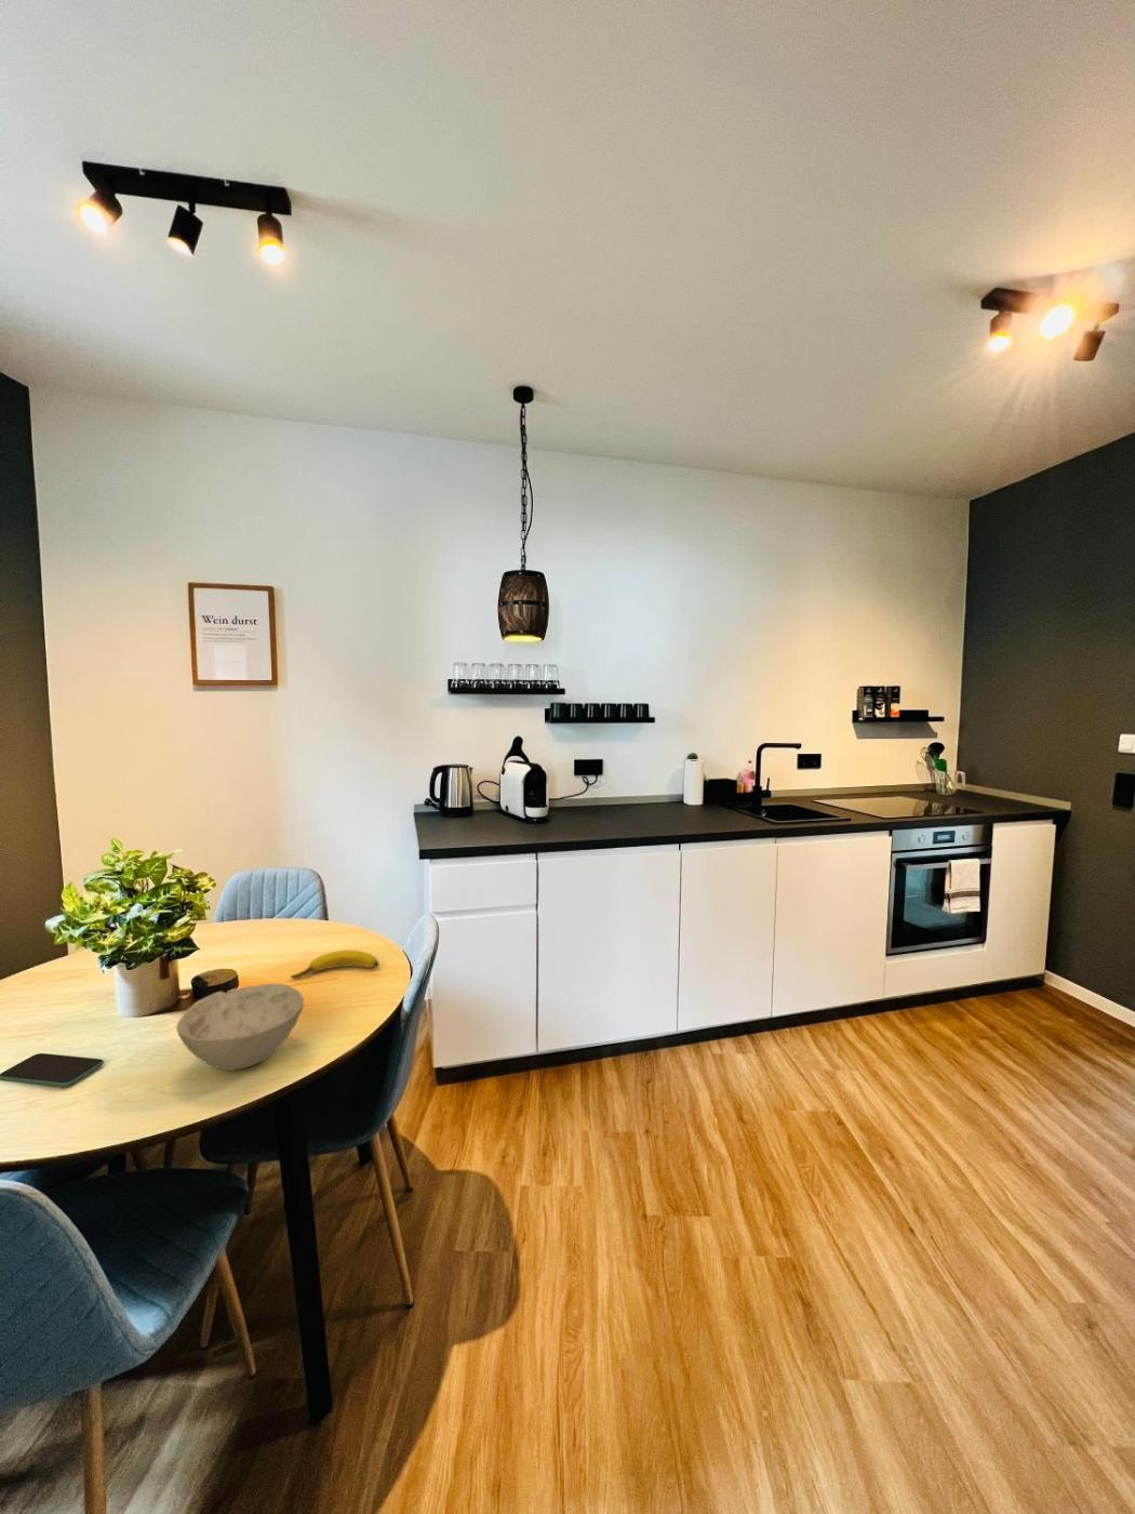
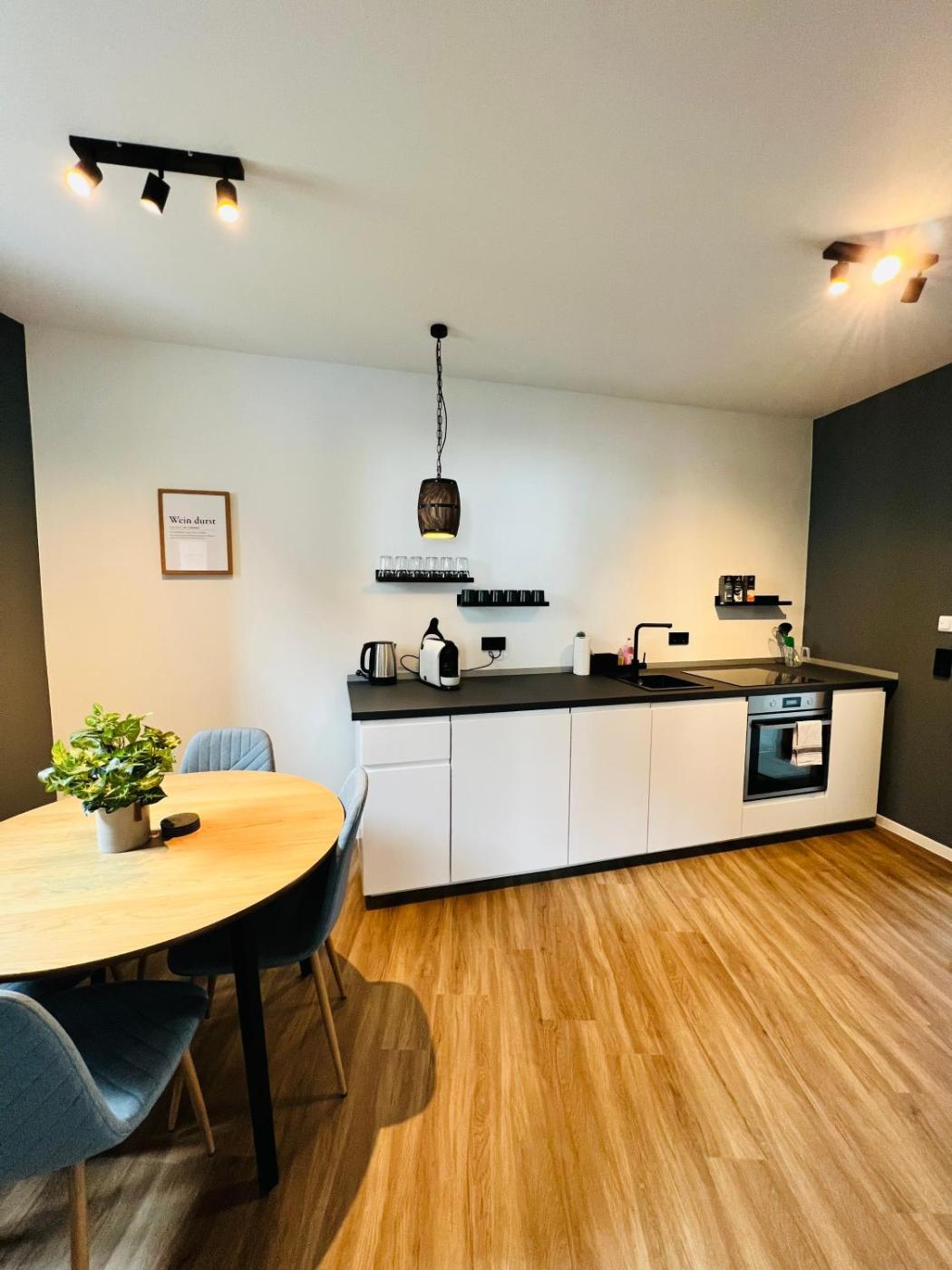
- banana (337, 961)
- smartphone (52, 1068)
- bowl (243, 1034)
